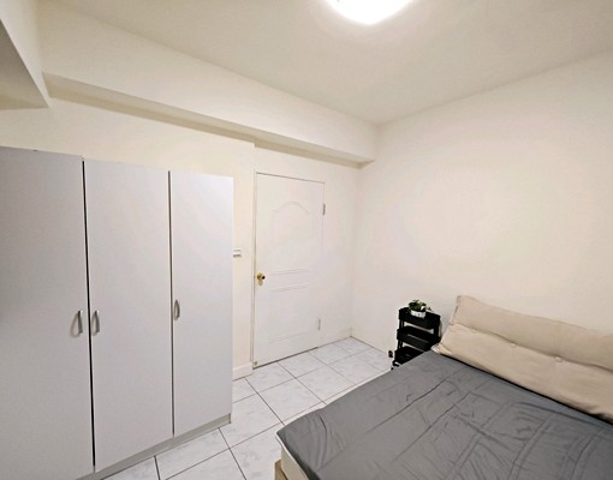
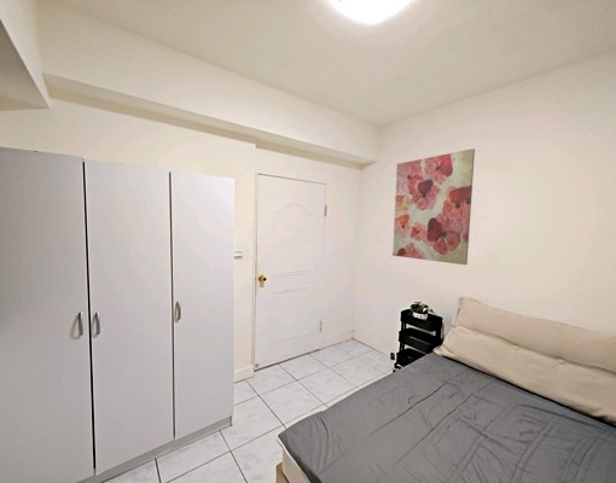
+ wall art (428, 209)
